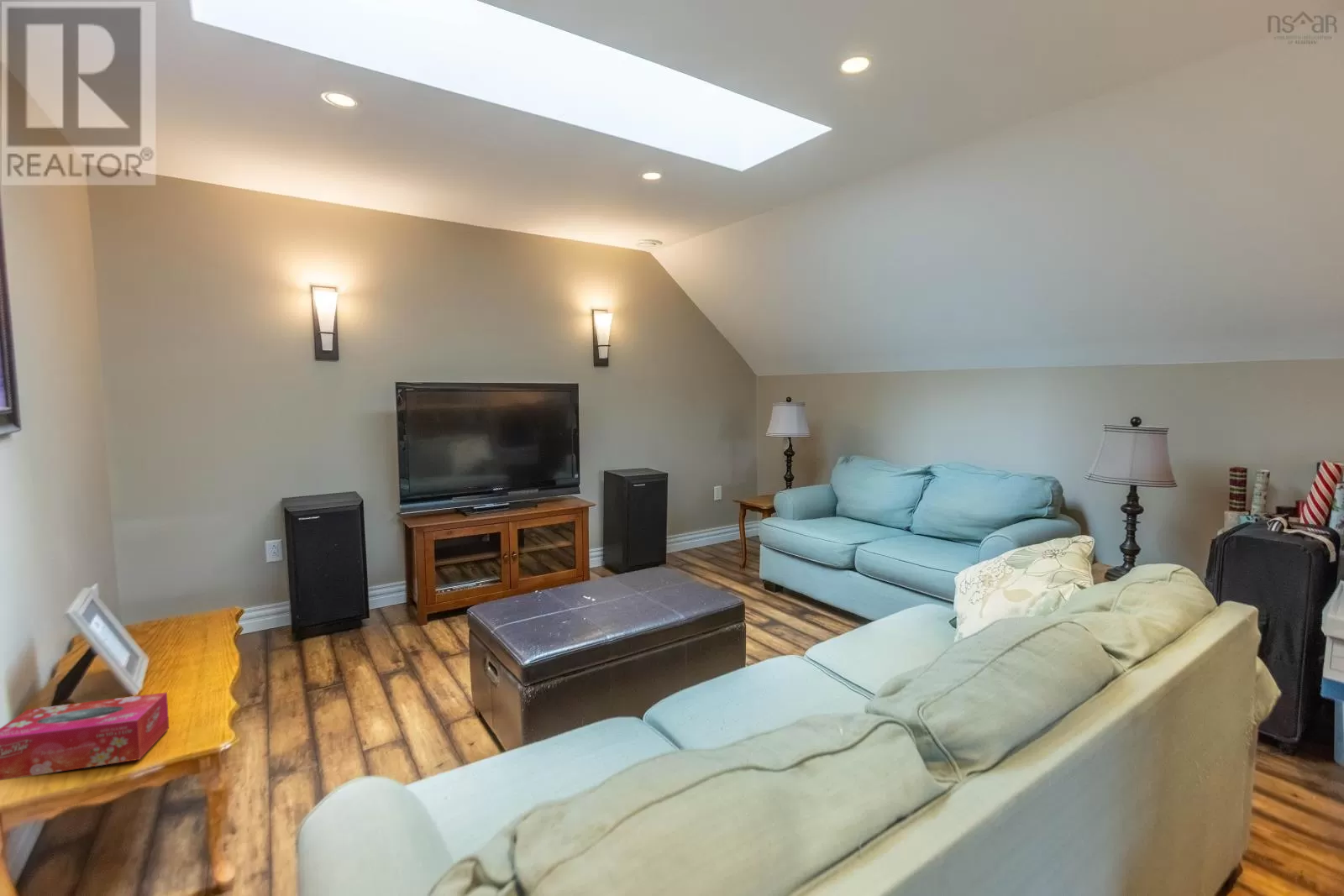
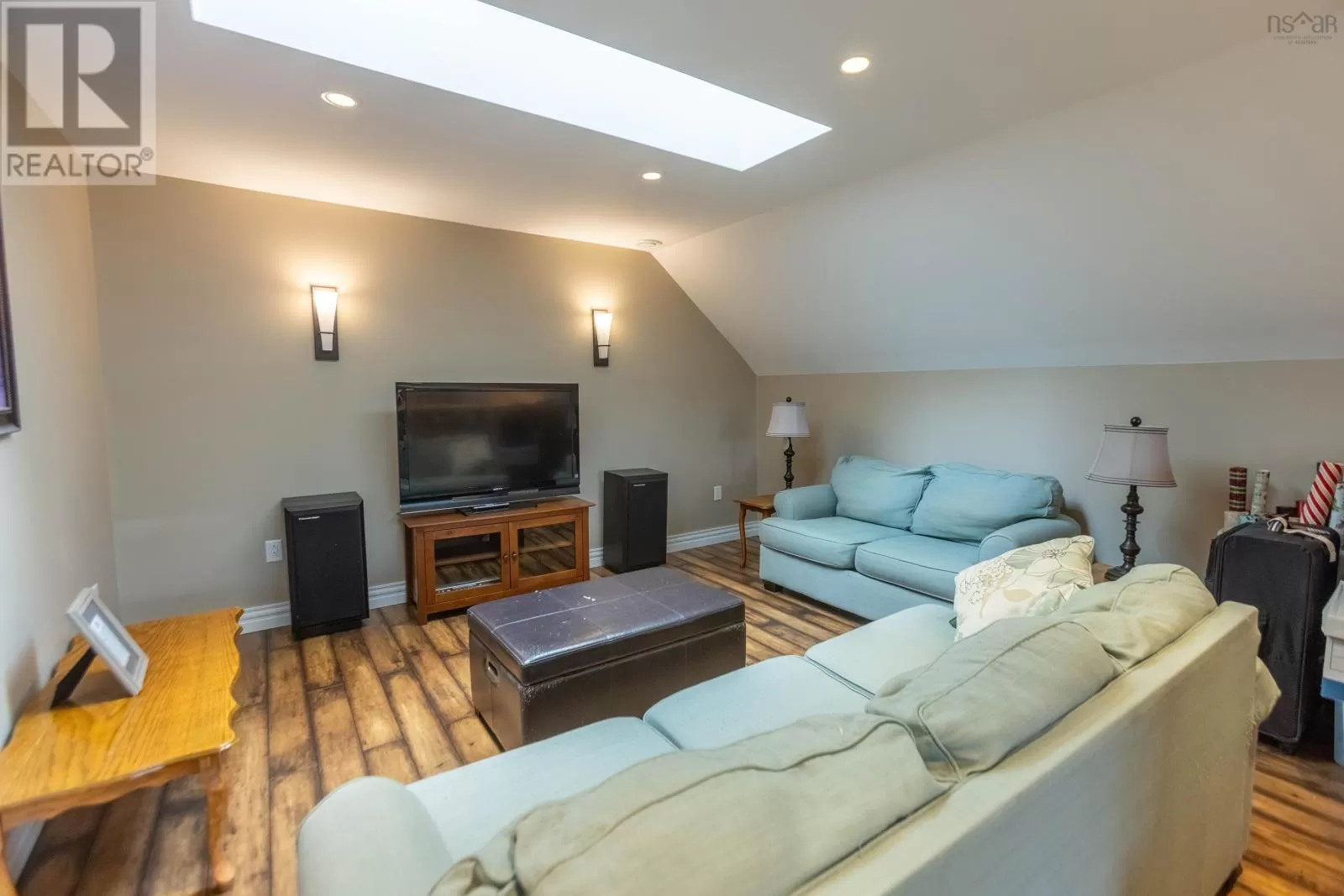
- tissue box (82, 734)
